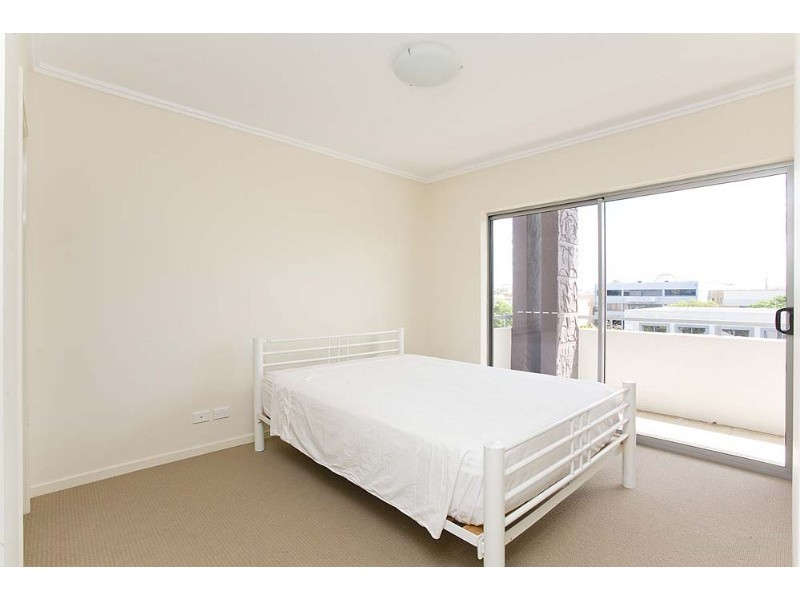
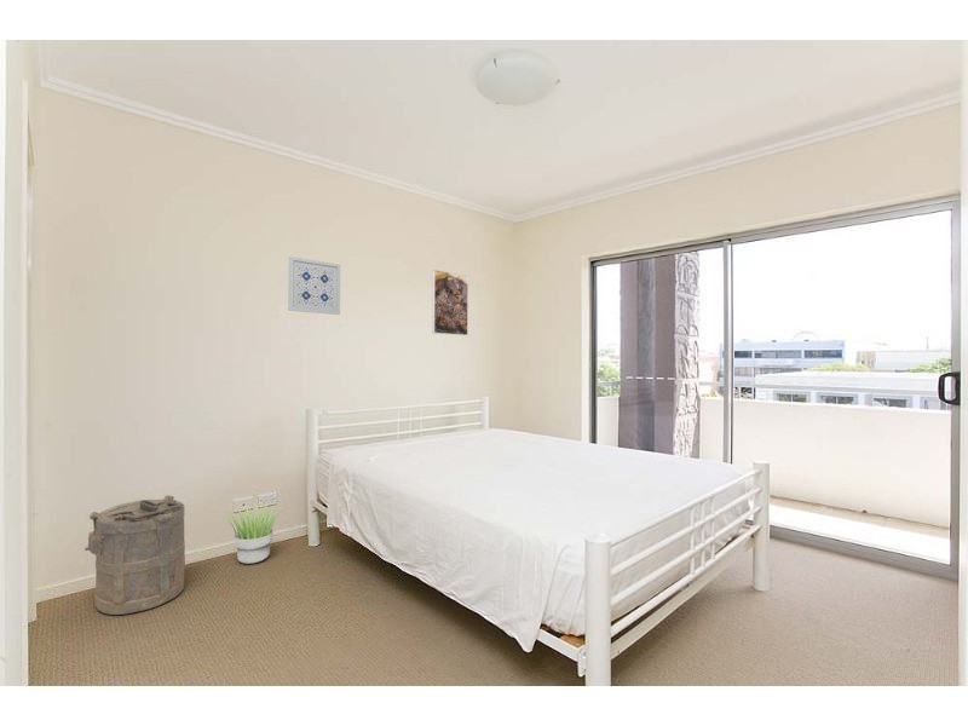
+ potted plant (253, 534)
+ laundry hamper (137, 548)
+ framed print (450, 302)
+ wall art (315, 286)
